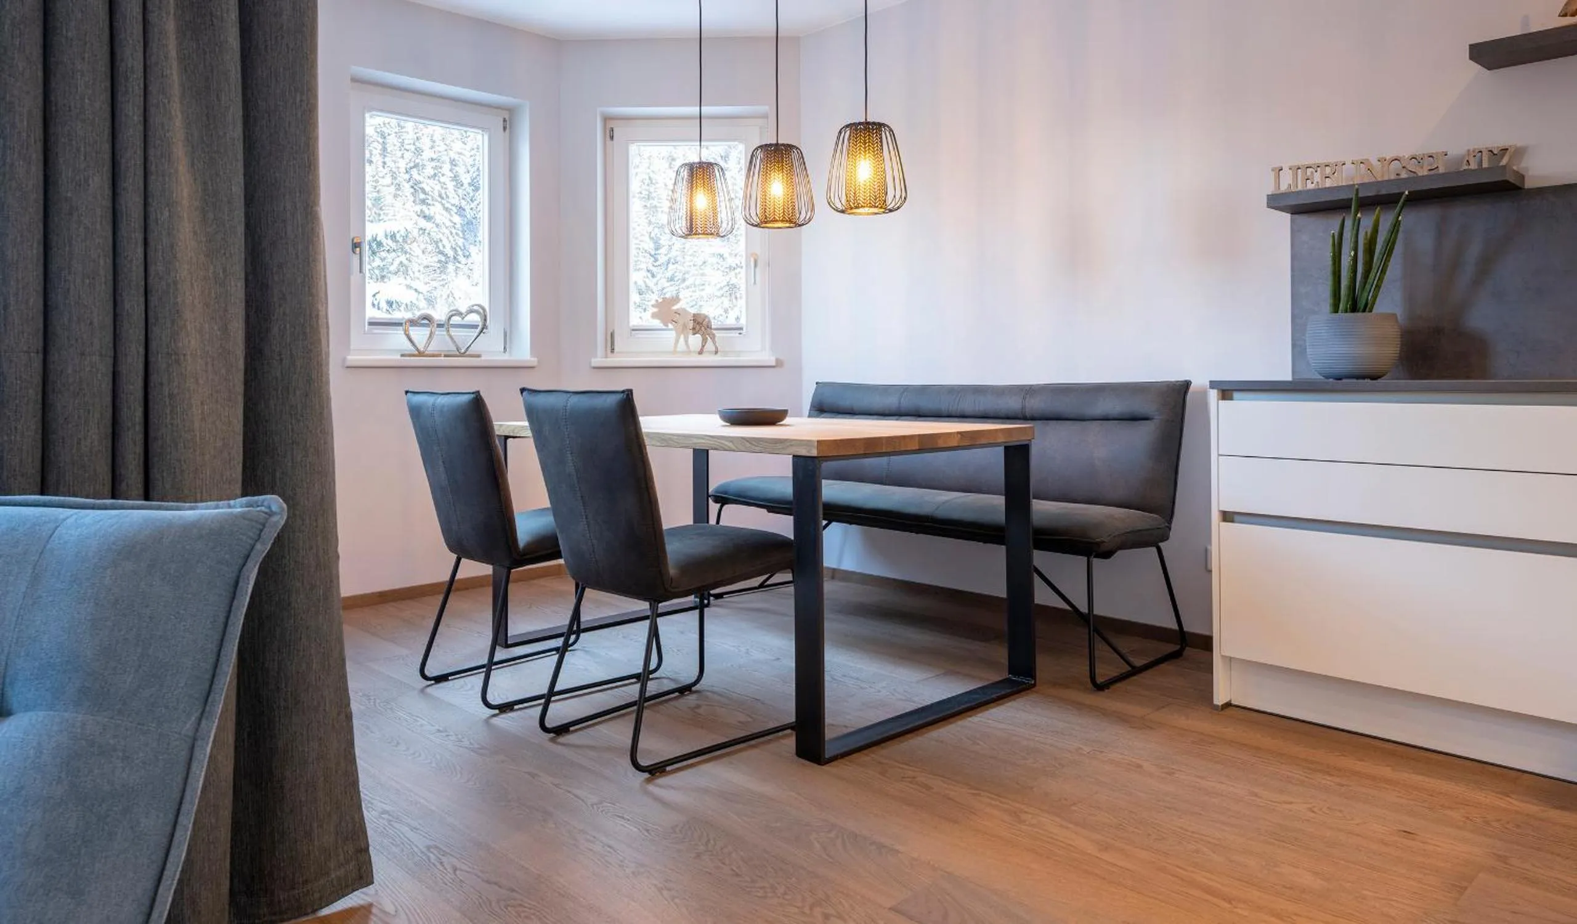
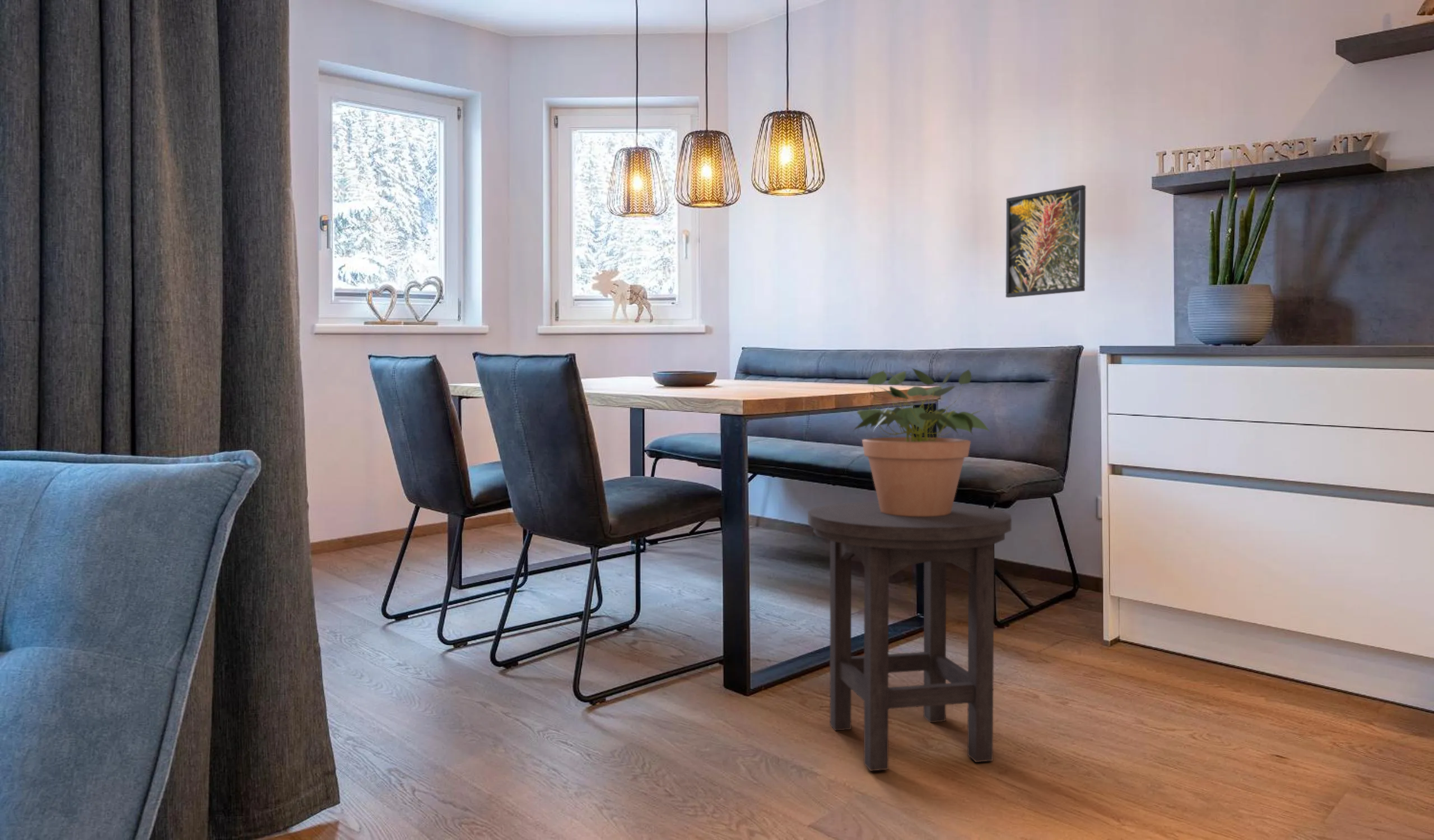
+ stool (924, 628)
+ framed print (1044, 243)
+ potted plant (918, 440)
